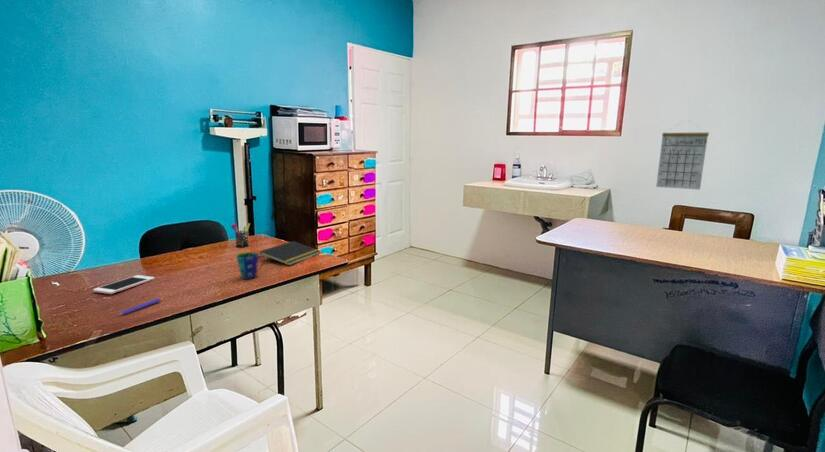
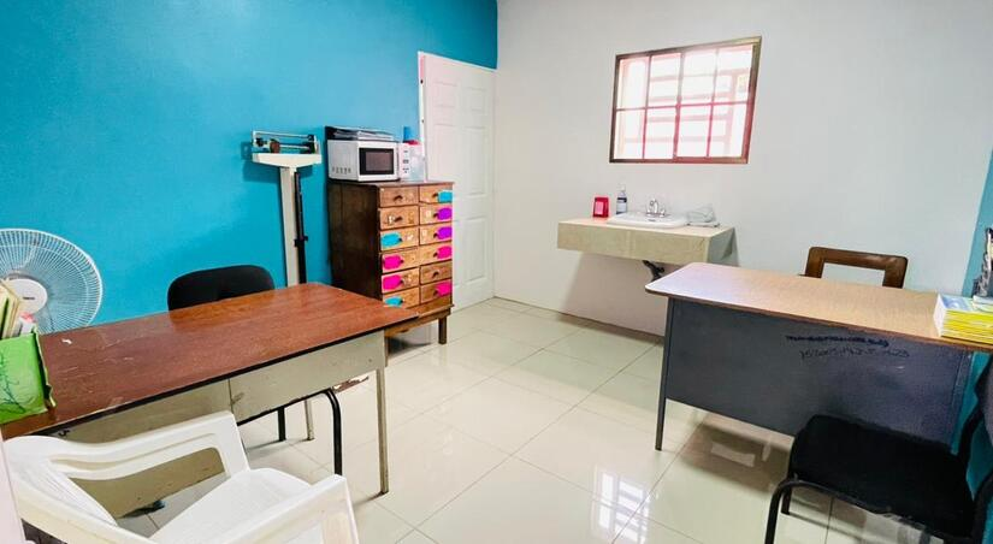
- cell phone (125, 284)
- pen holder (241, 234)
- cup (251, 265)
- calendar (682, 154)
- notepad (291, 252)
- pen (140, 306)
